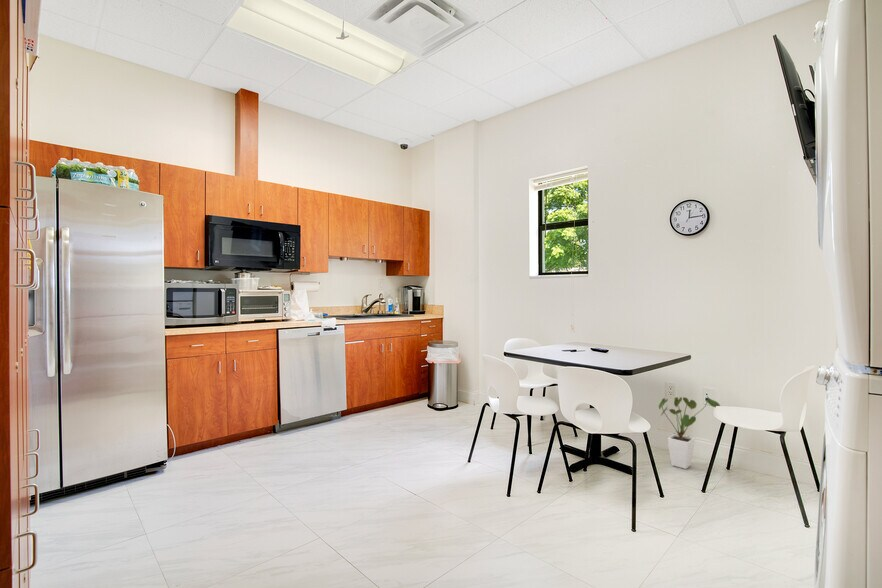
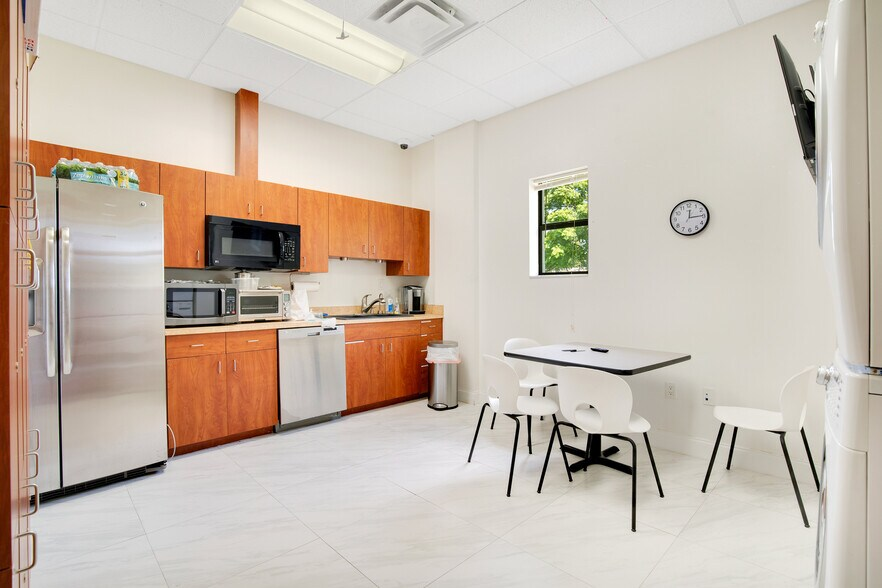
- house plant (685, 430)
